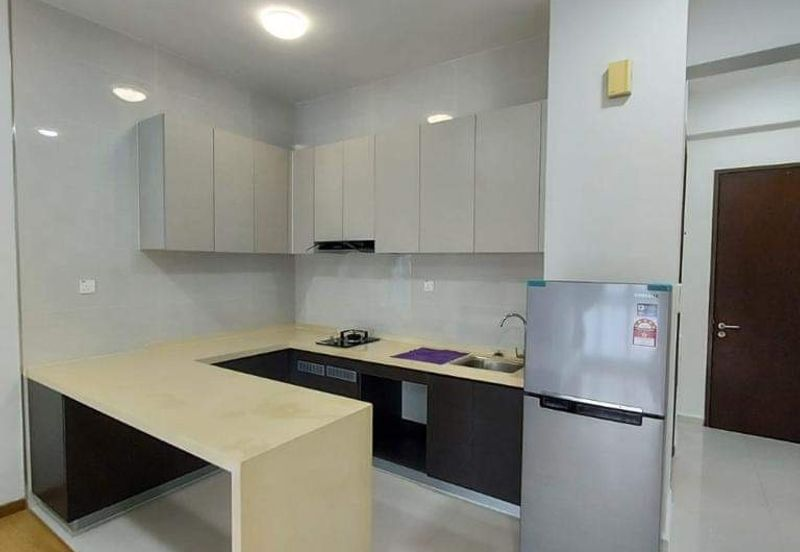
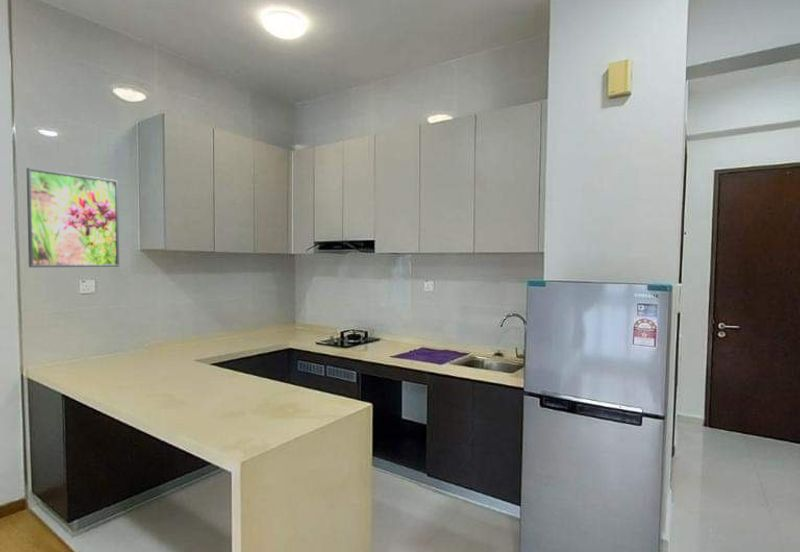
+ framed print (76, 220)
